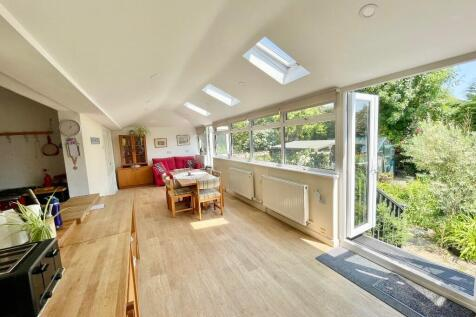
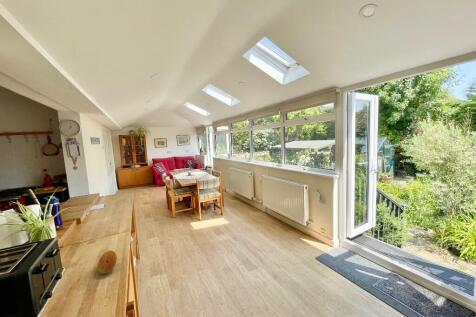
+ fruit (107, 260)
